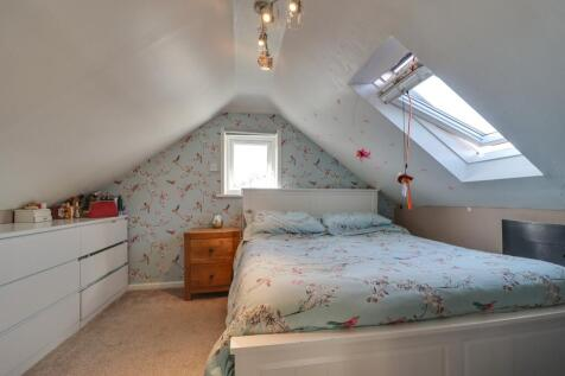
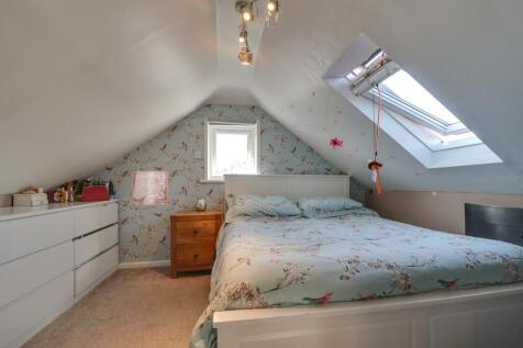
+ wall art (149, 188)
